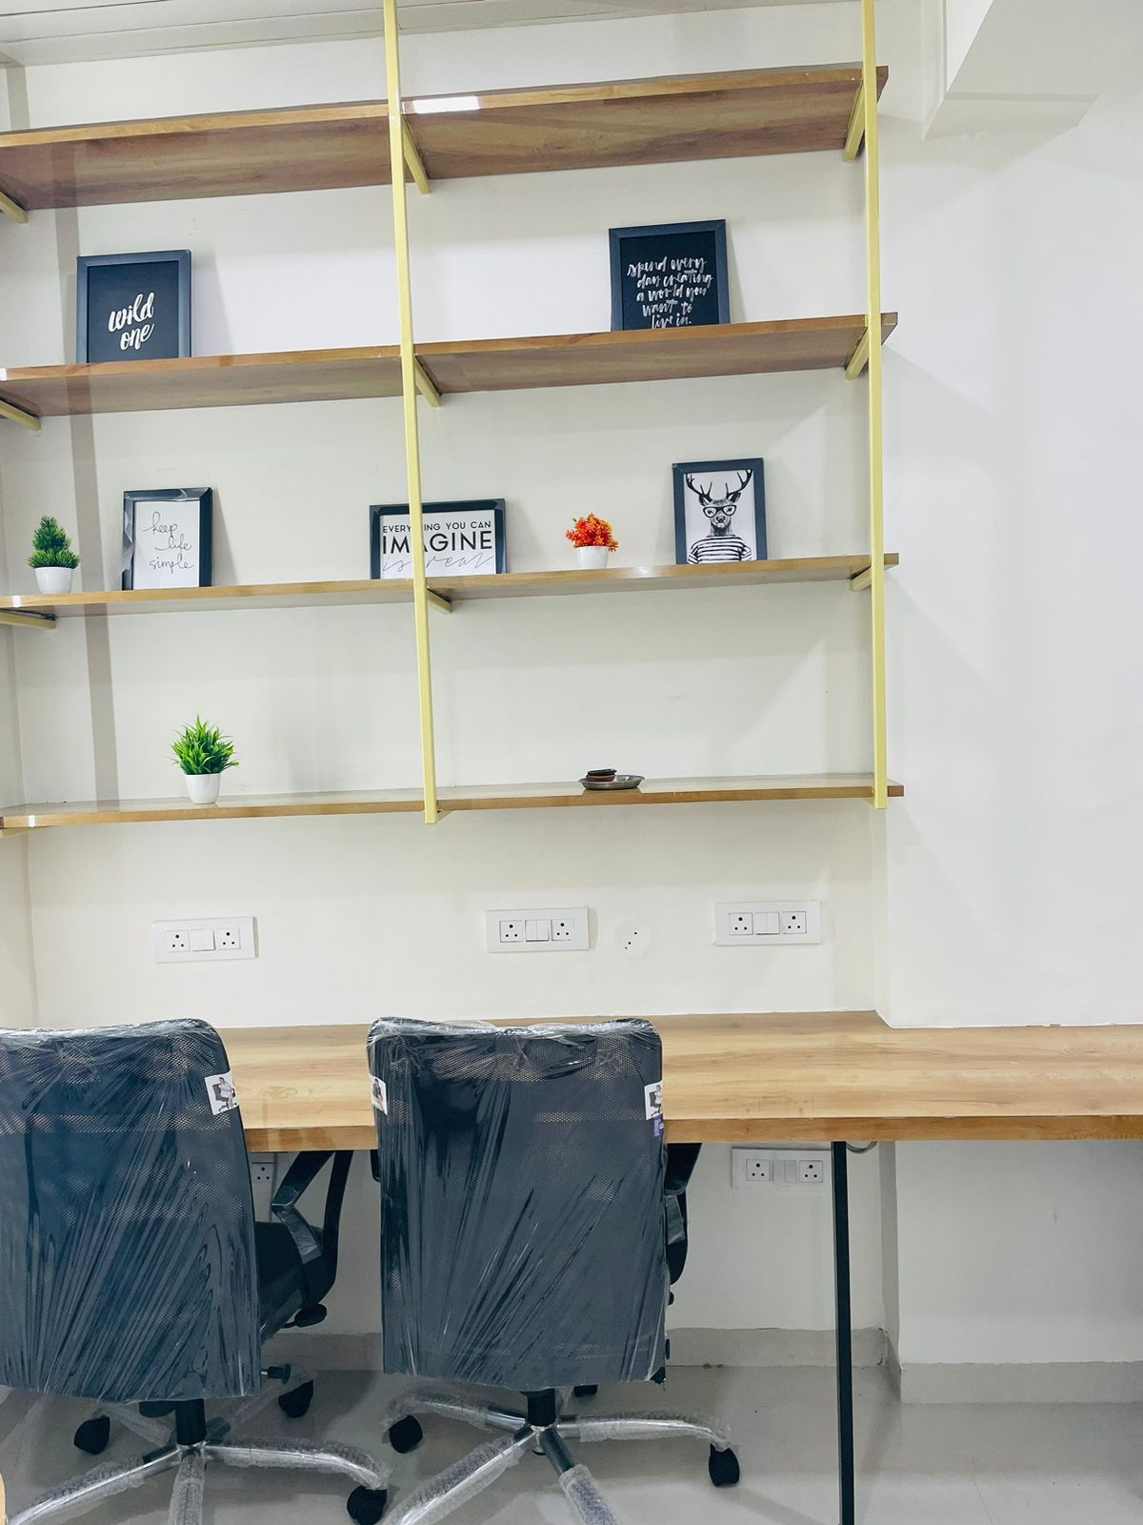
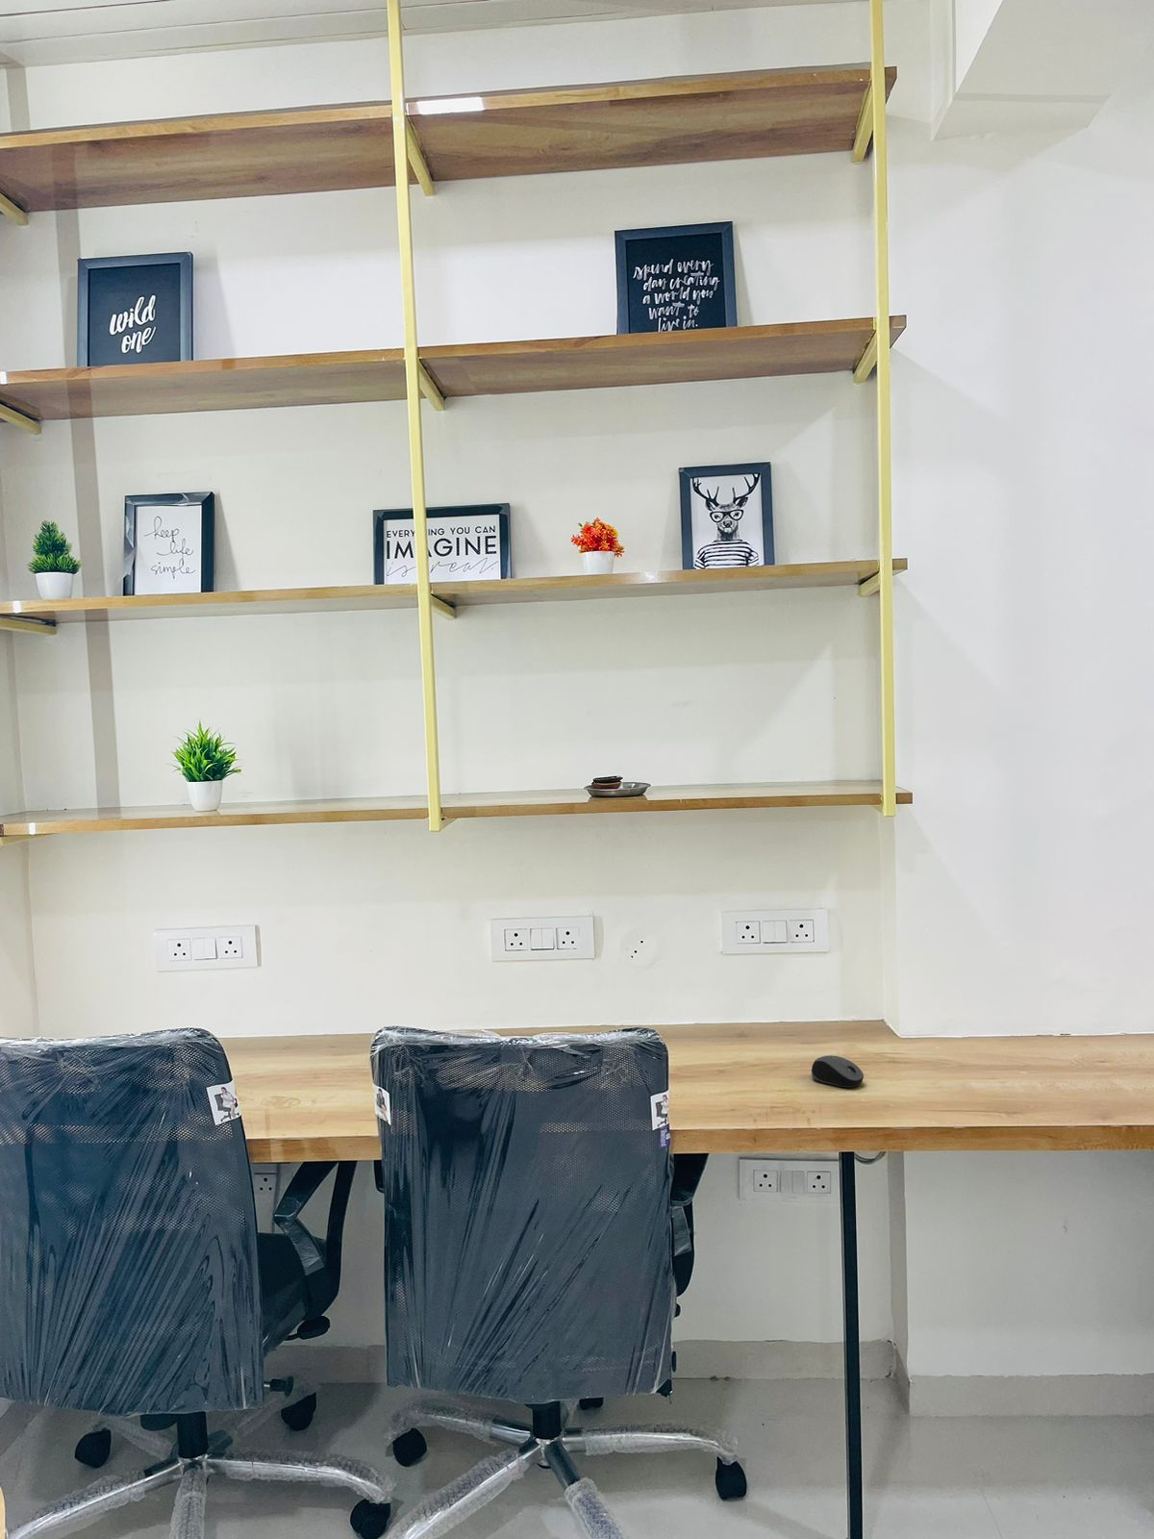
+ computer mouse (836, 1069)
